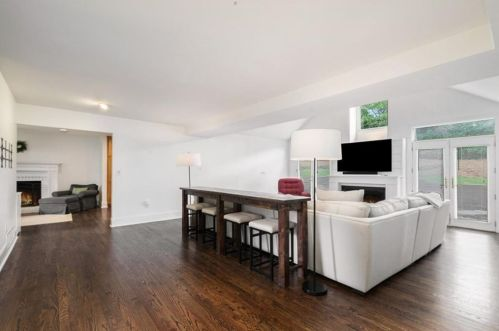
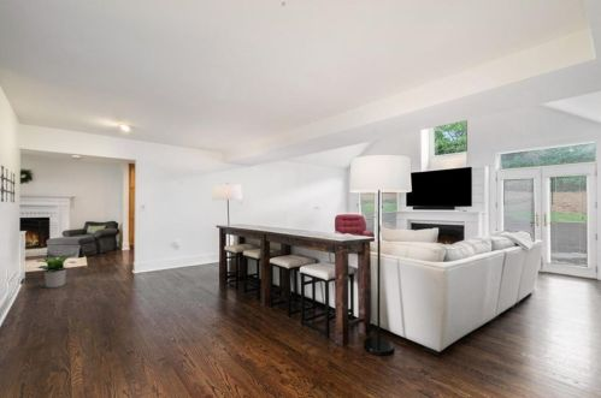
+ potted plant (57, 272)
